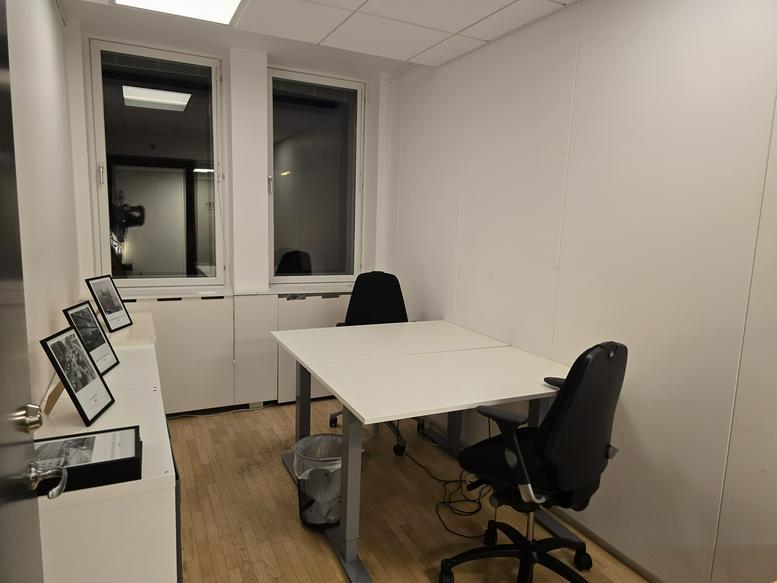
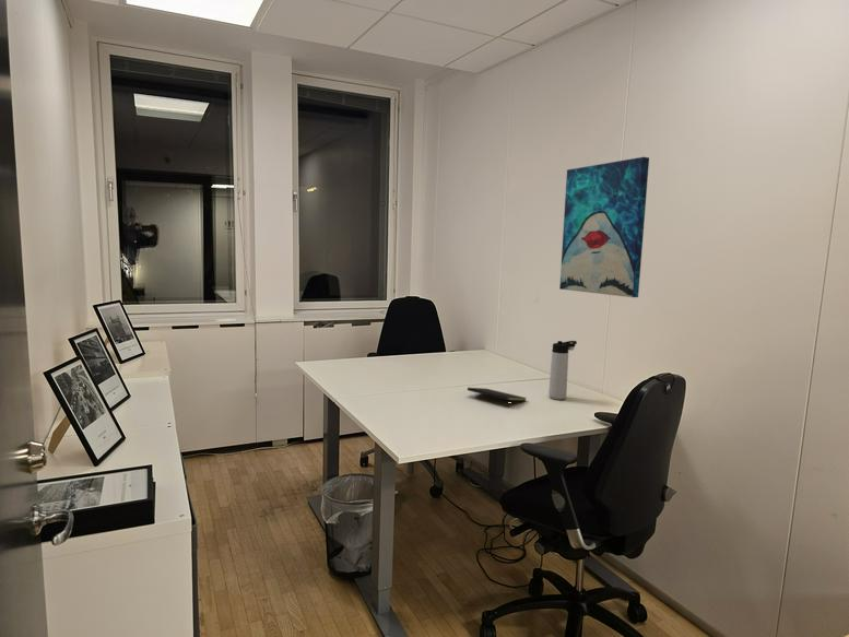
+ wall art (600, 229)
+ thermos bottle (563, 369)
+ notepad (496, 393)
